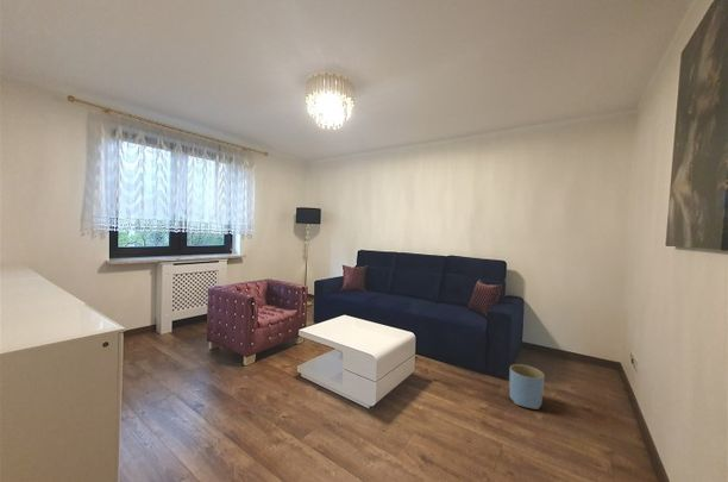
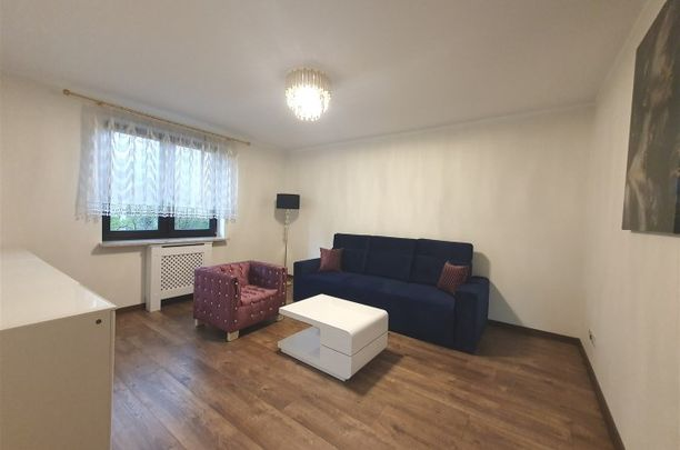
- planter (526, 386)
